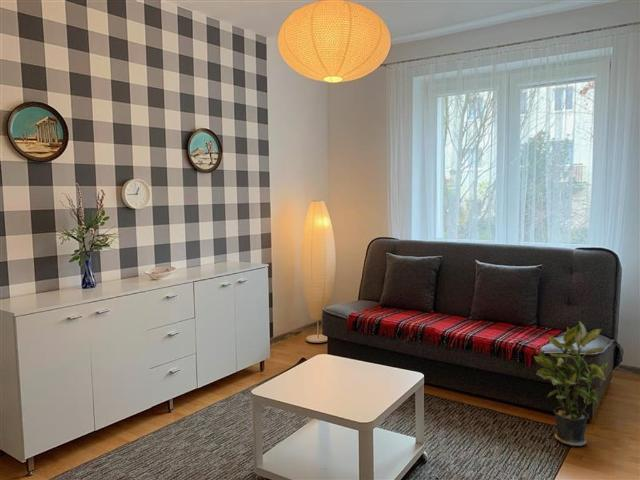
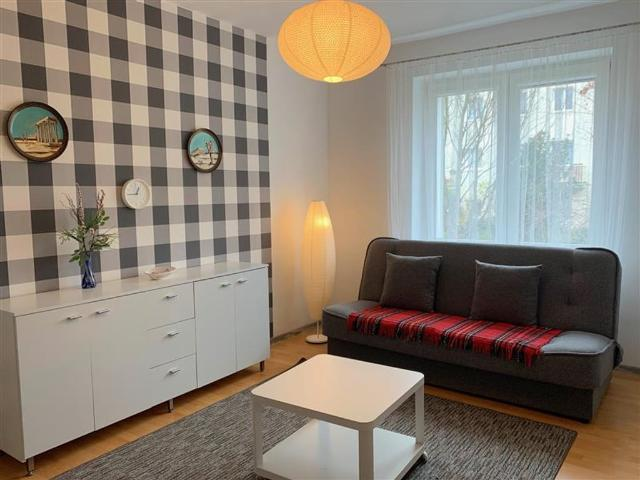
- potted plant (569, 381)
